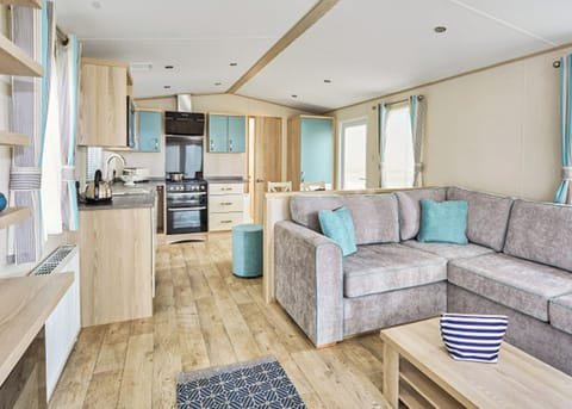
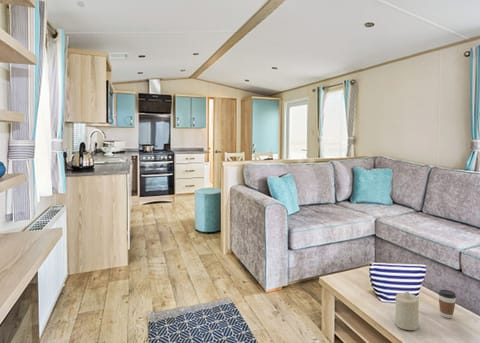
+ candle (406, 308)
+ coffee cup (446, 303)
